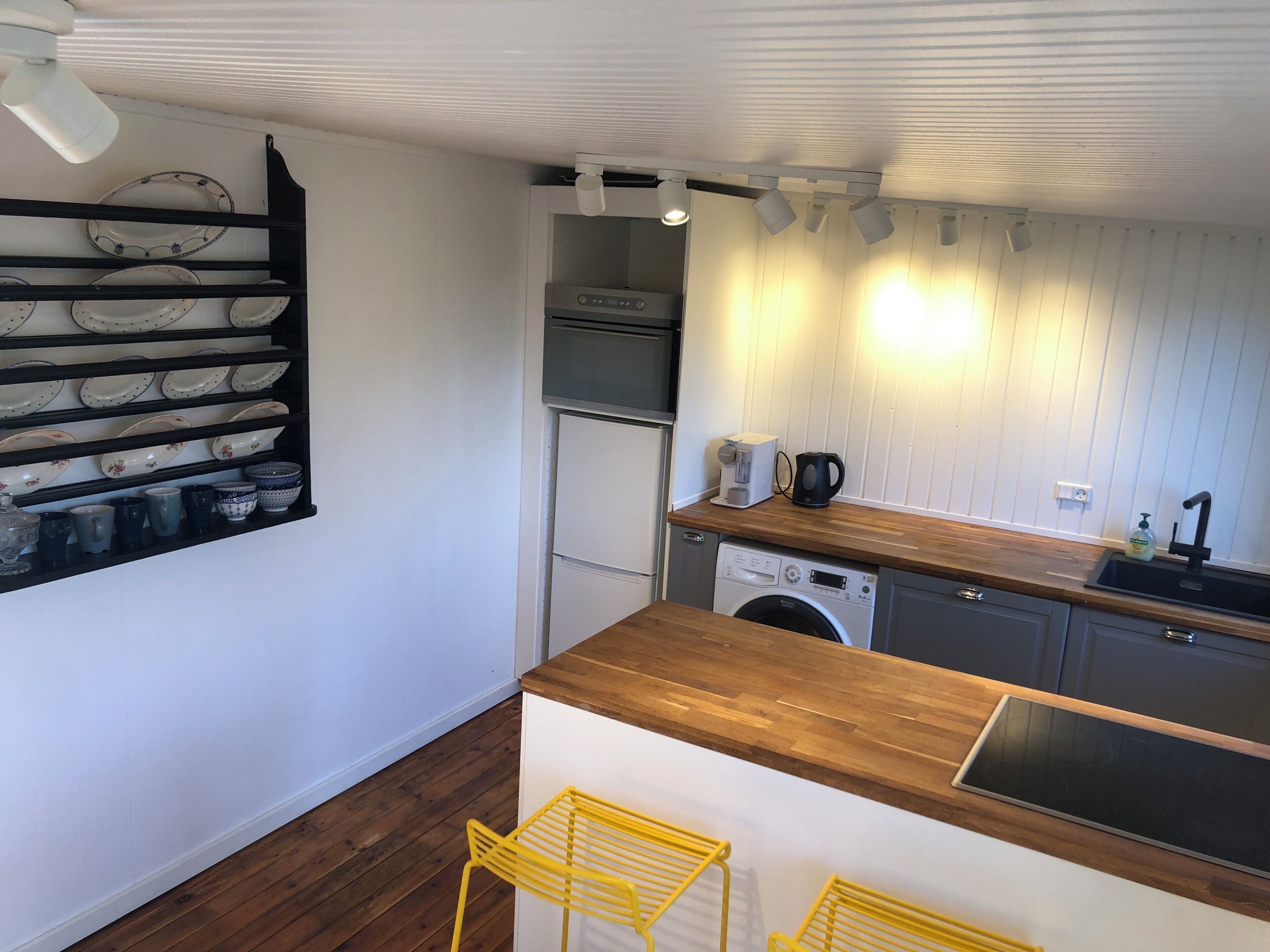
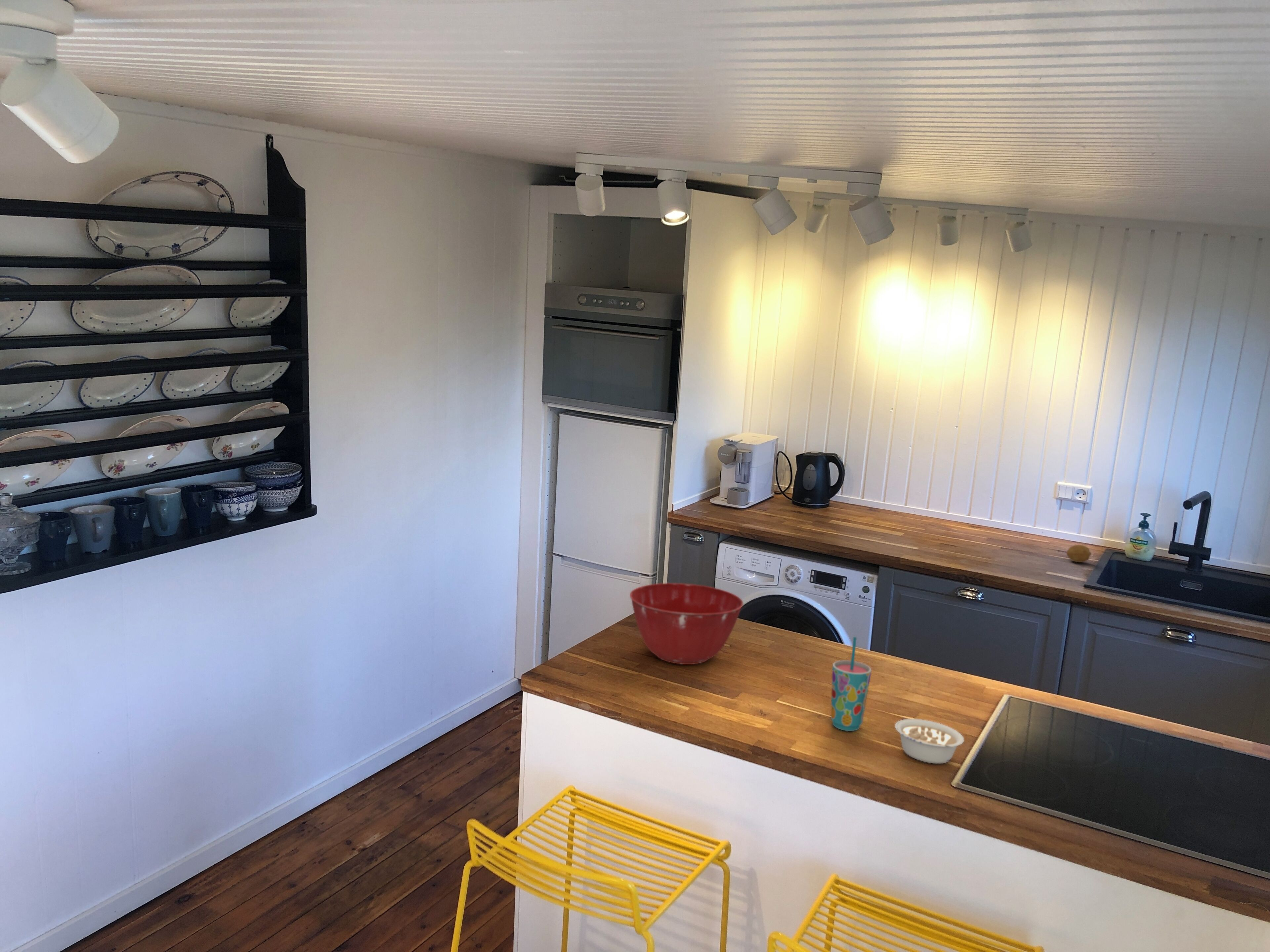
+ fruit (1079, 553)
+ cup (850, 682)
+ mixing bowl (684, 626)
+ legume (931, 741)
